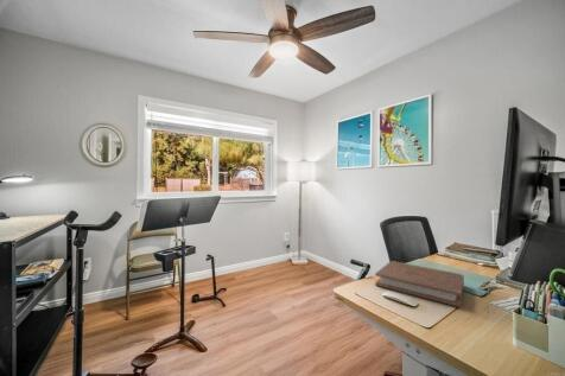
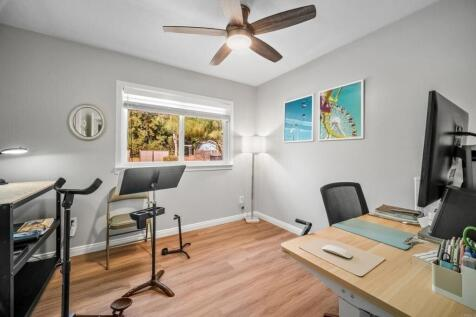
- book (419, 279)
